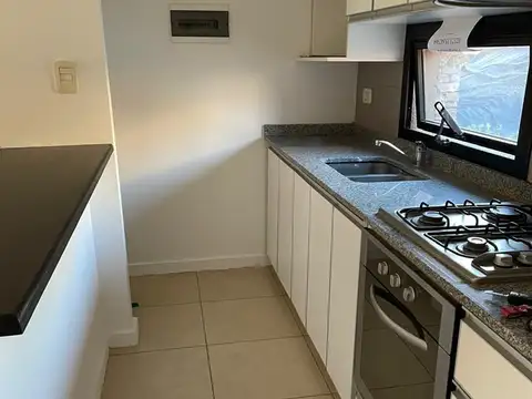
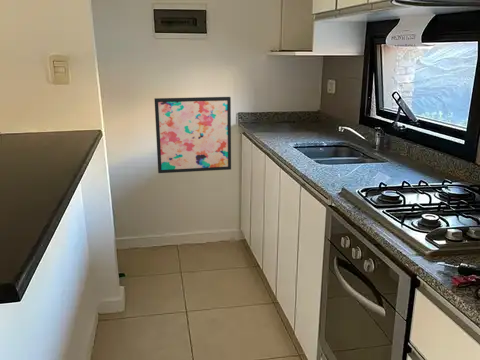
+ wall art (194, 135)
